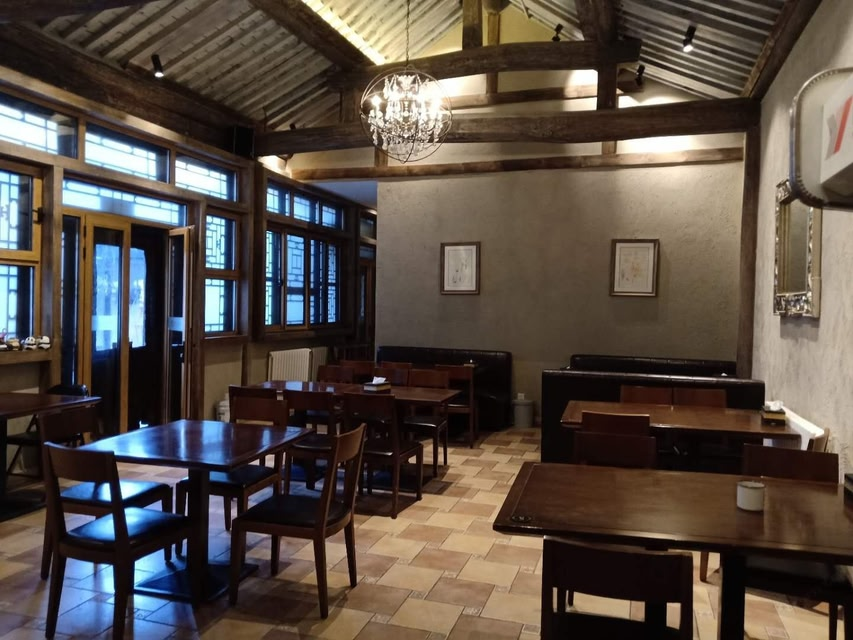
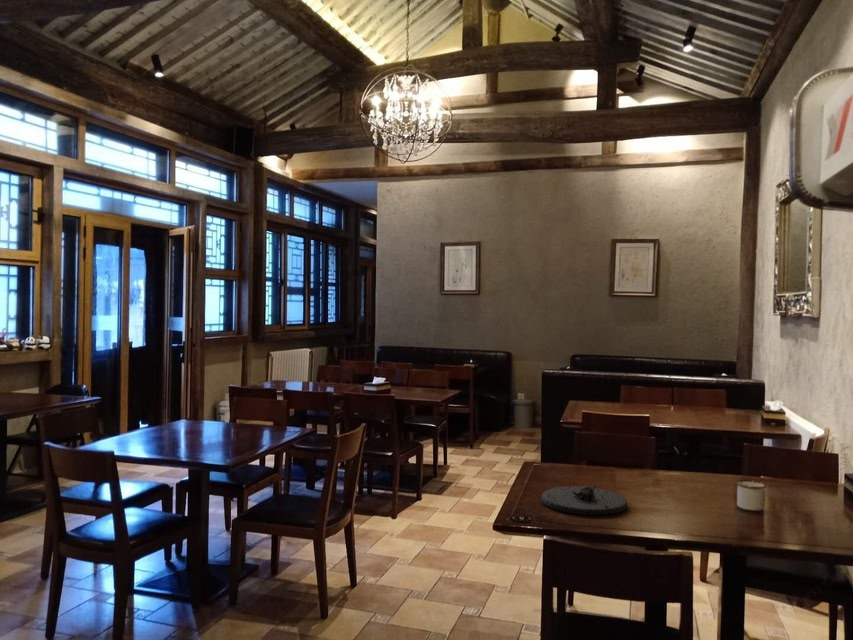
+ plate (583, 493)
